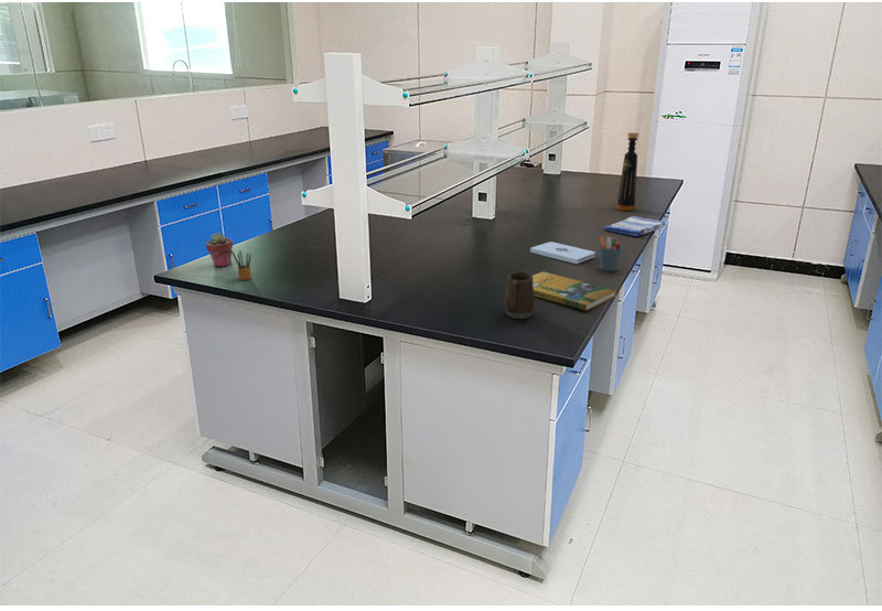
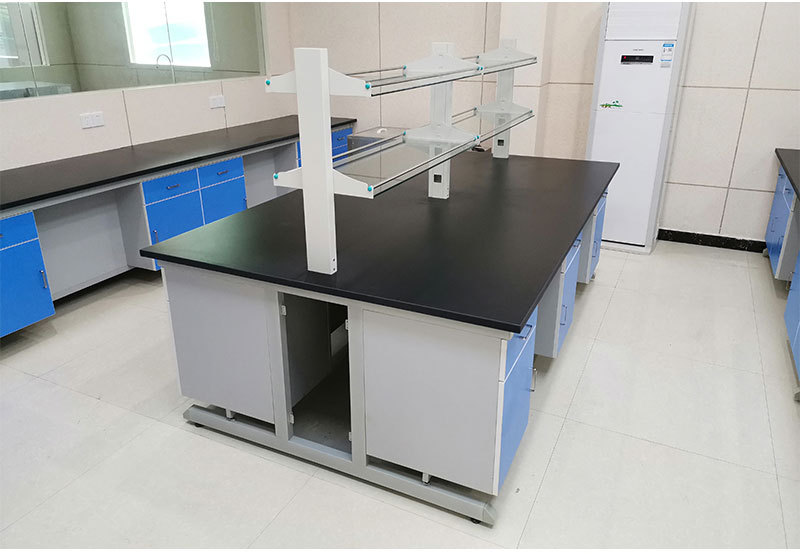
- bottle (628, 171)
- dish towel (634, 225)
- notepad (562, 251)
- pen holder (610, 251)
- mug (518, 296)
- pencil box (241, 264)
- booklet (562, 289)
- potted succulent (219, 248)
